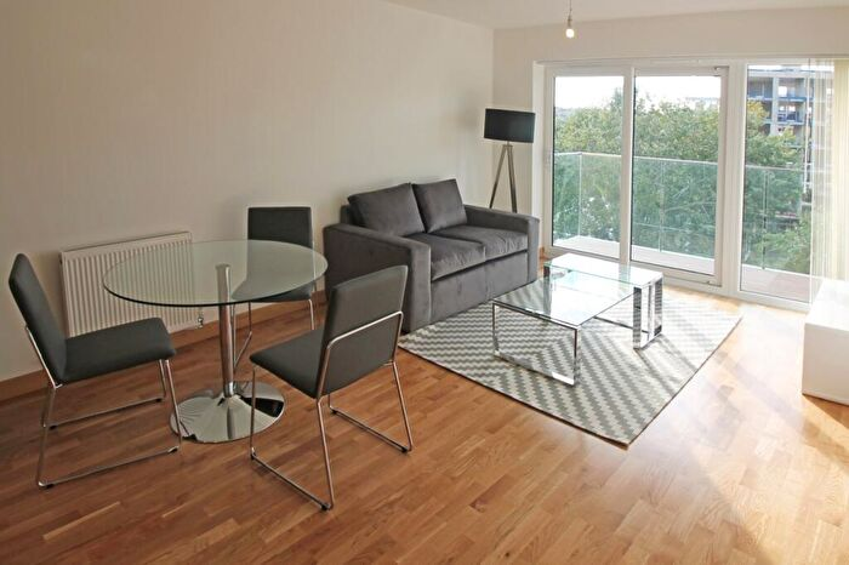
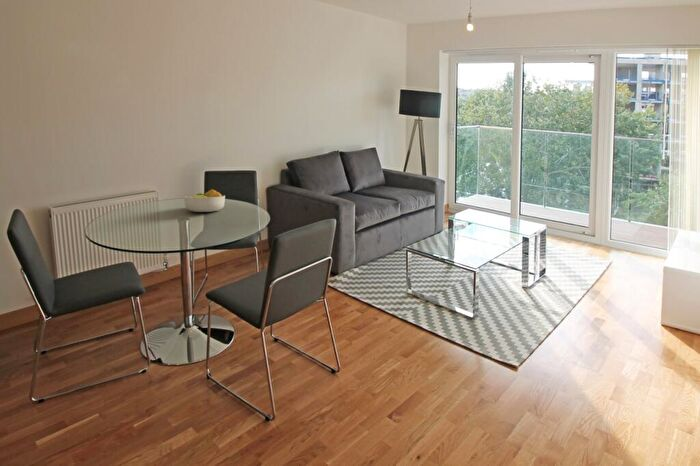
+ fruit bowl (205, 200)
